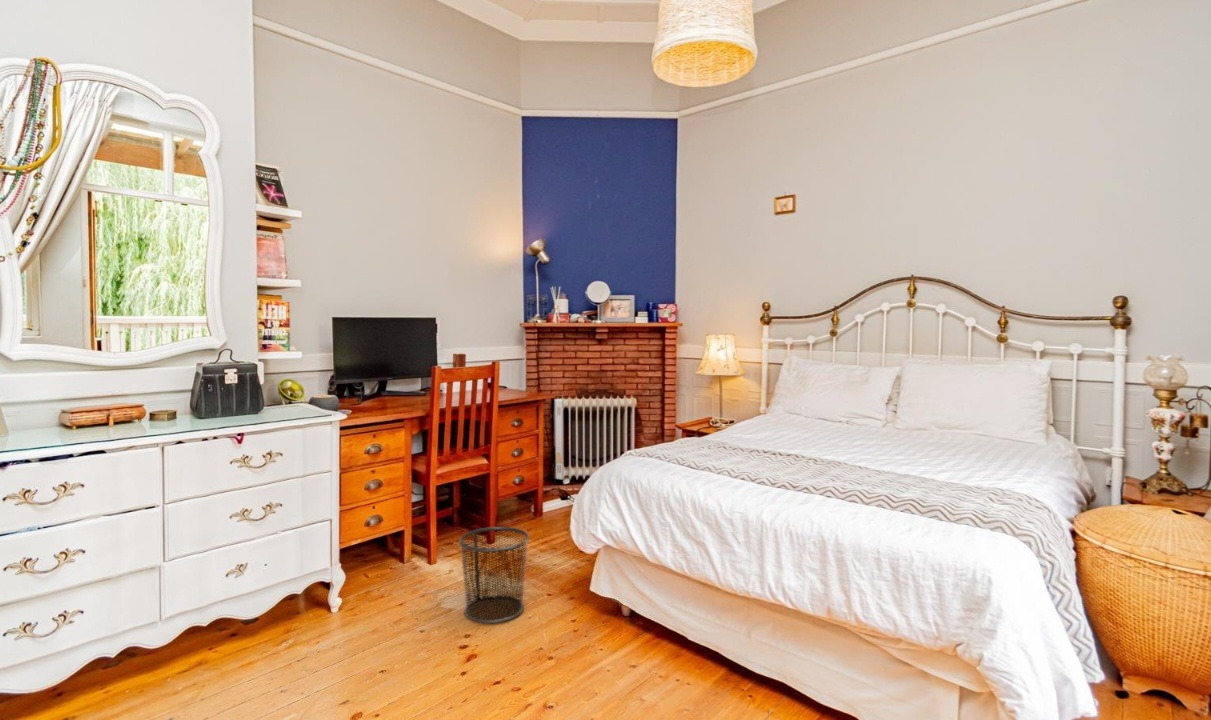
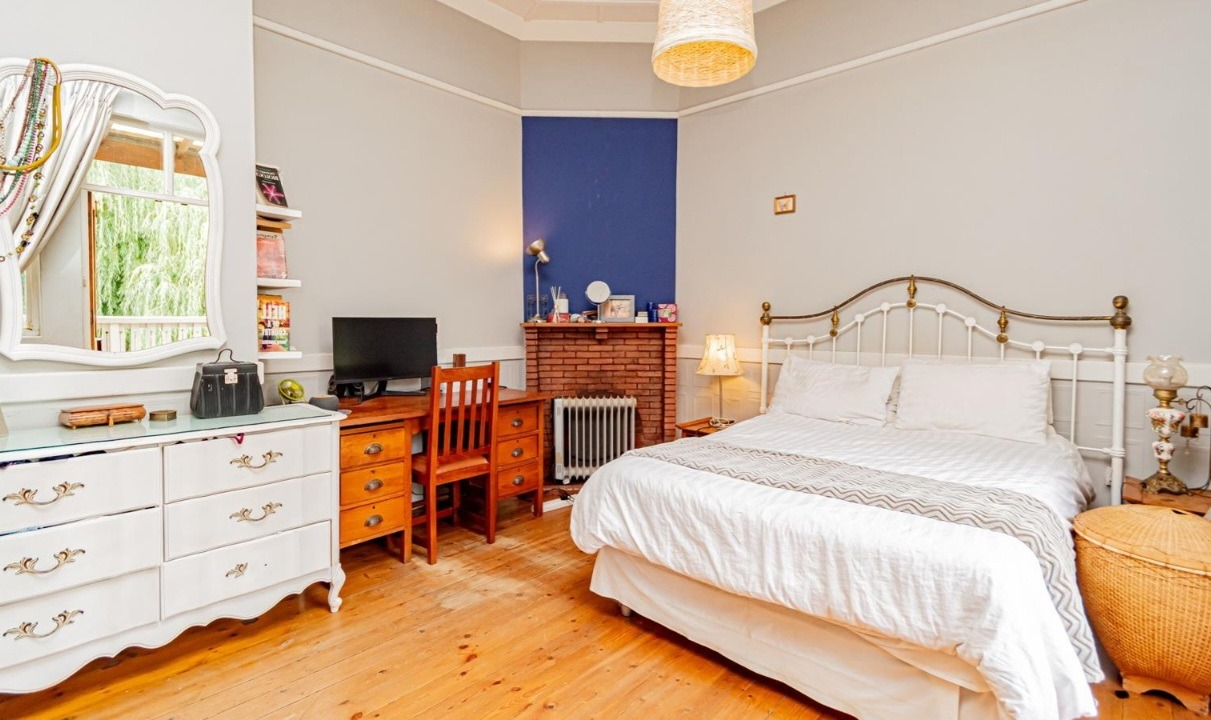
- waste bin (494, 573)
